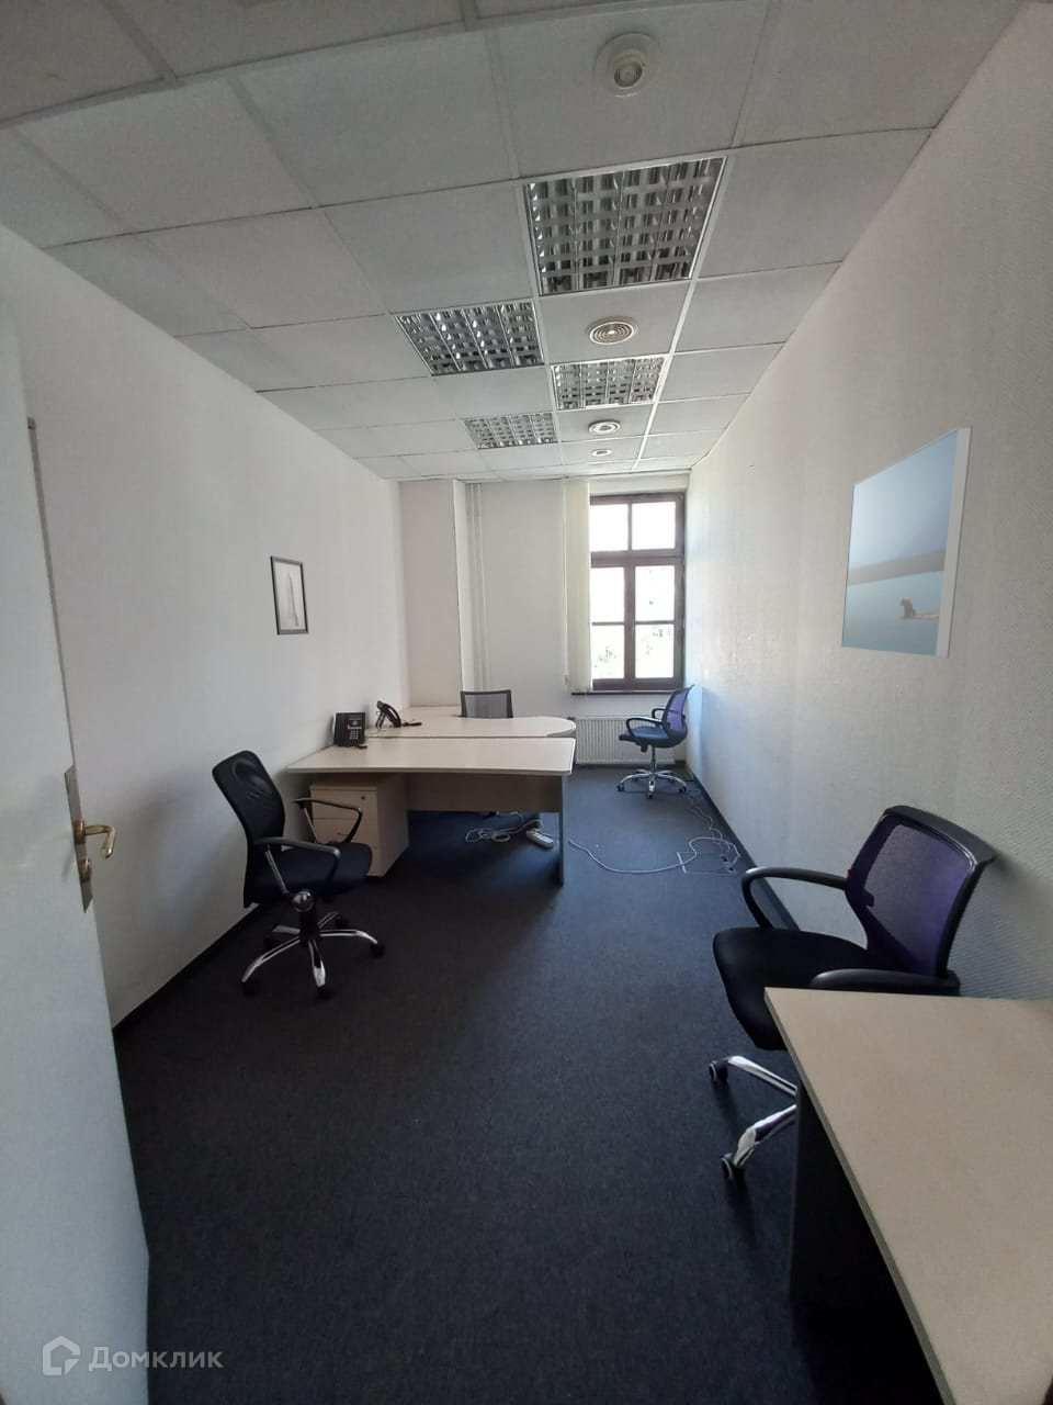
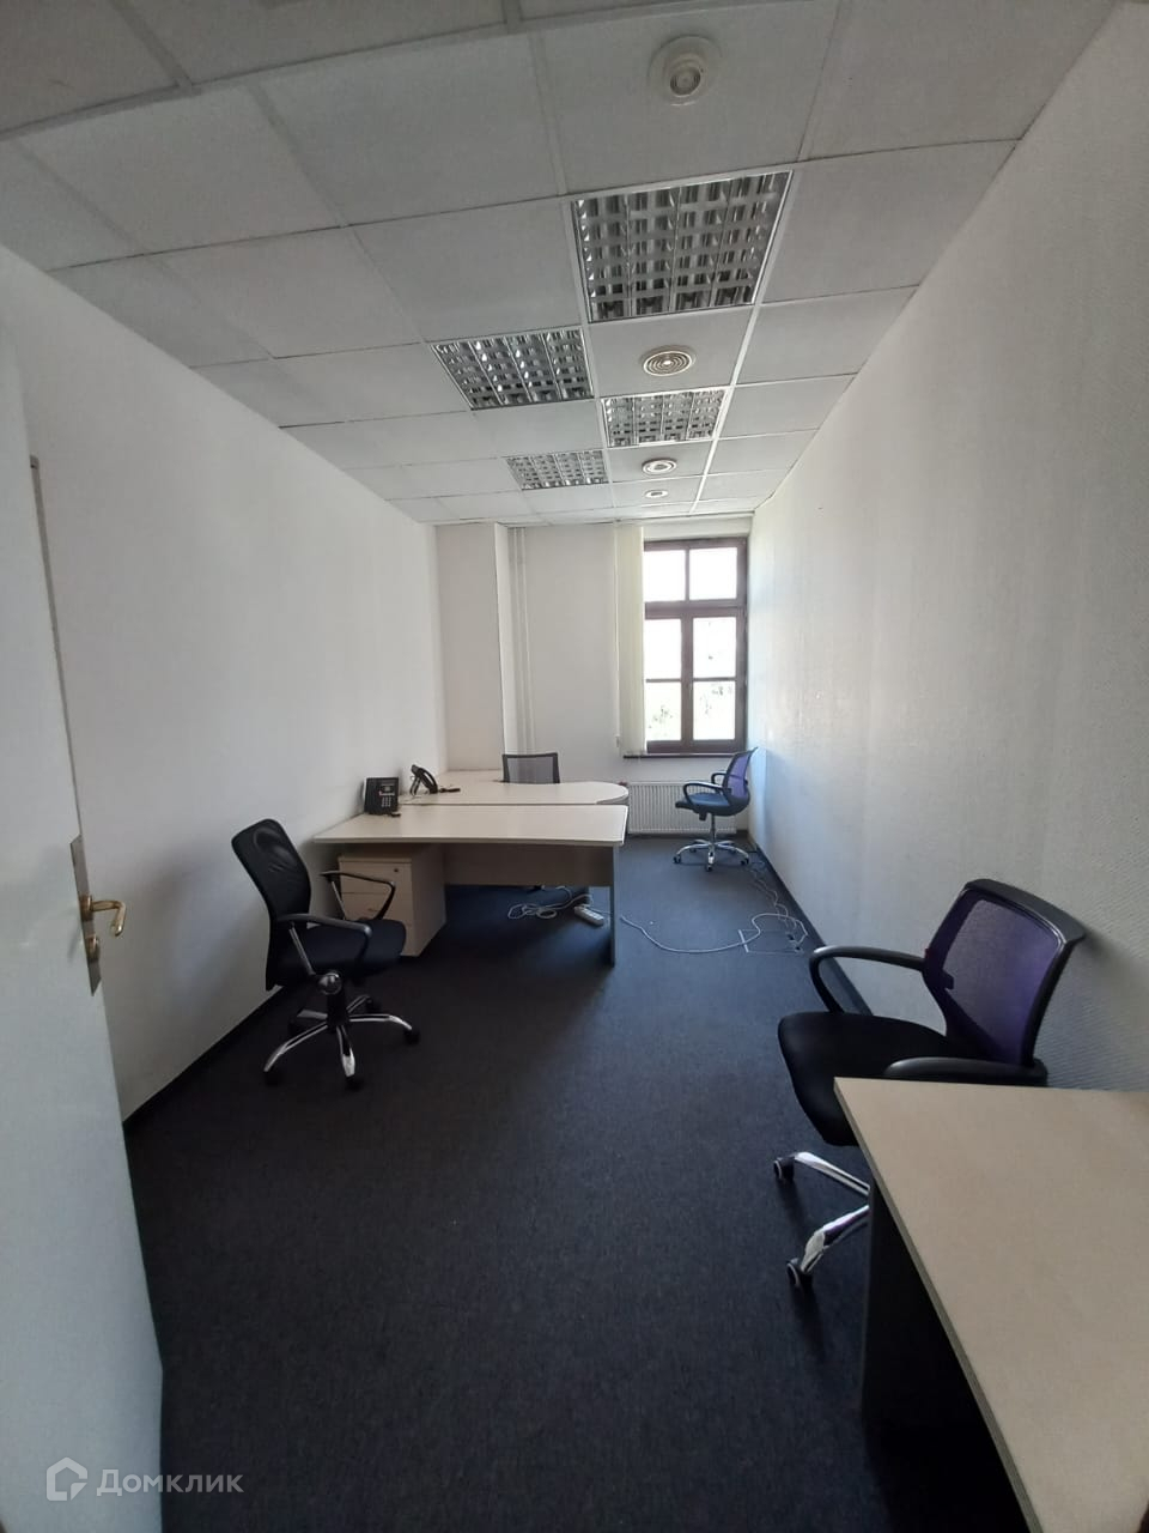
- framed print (893, 559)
- wall art (290, 597)
